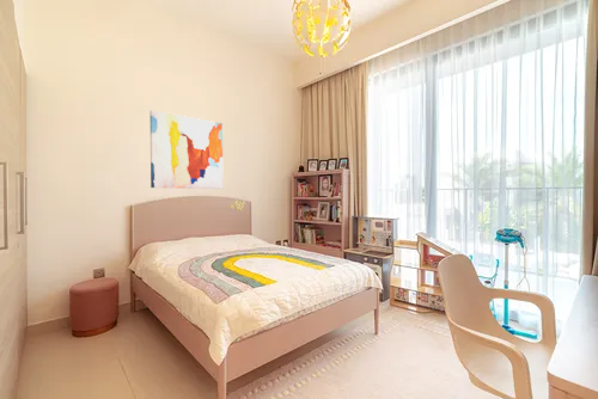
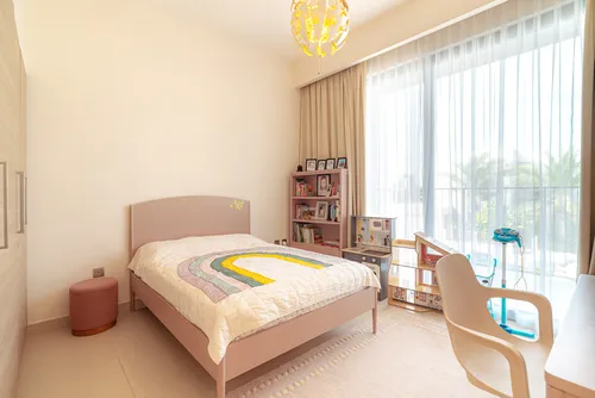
- wall art (189, 153)
